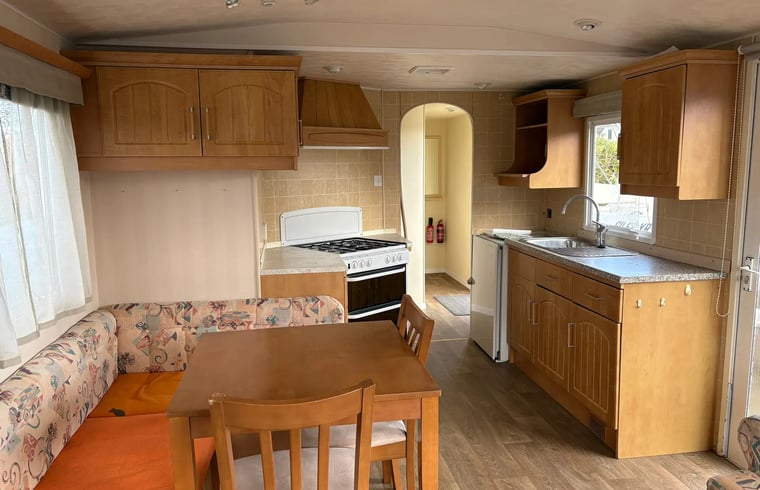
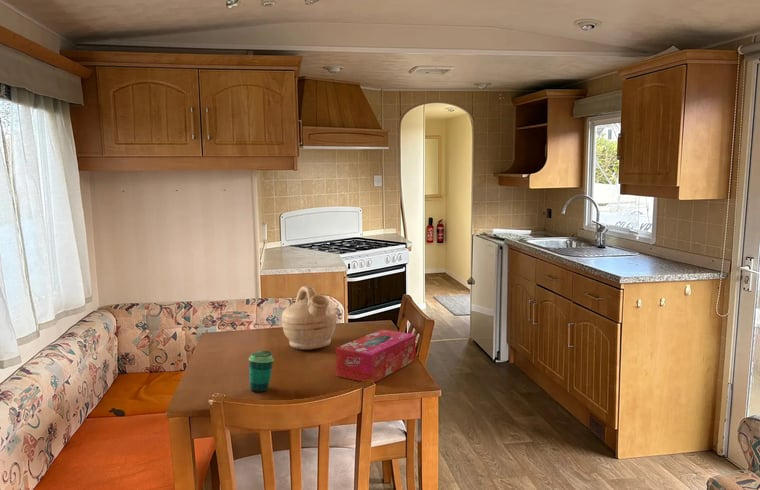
+ cup (261, 371)
+ tissue box (377, 354)
+ teapot (309, 316)
